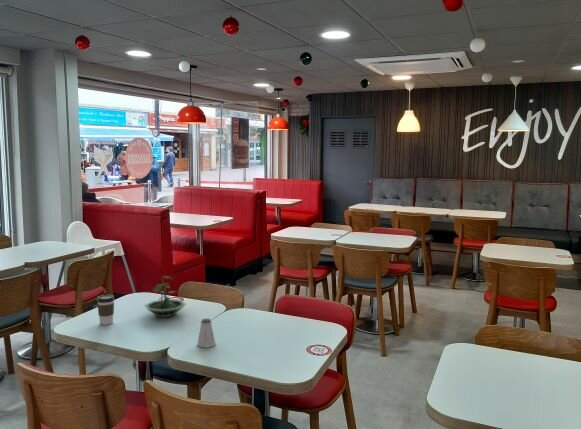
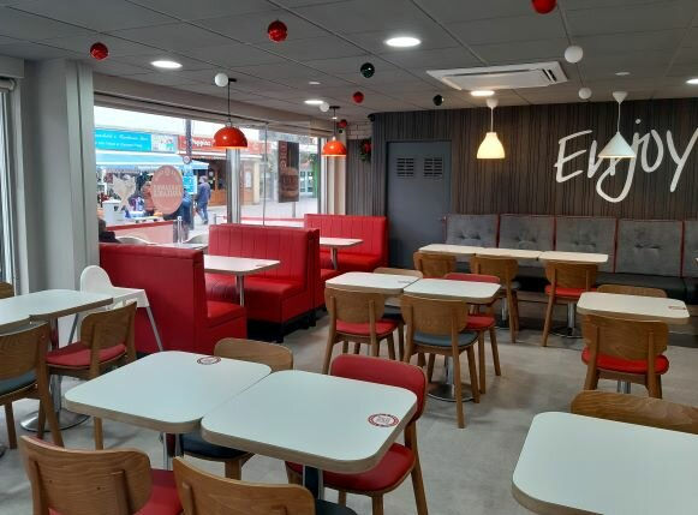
- terrarium (164, 283)
- coffee cup (106, 309)
- saltshaker (206, 332)
